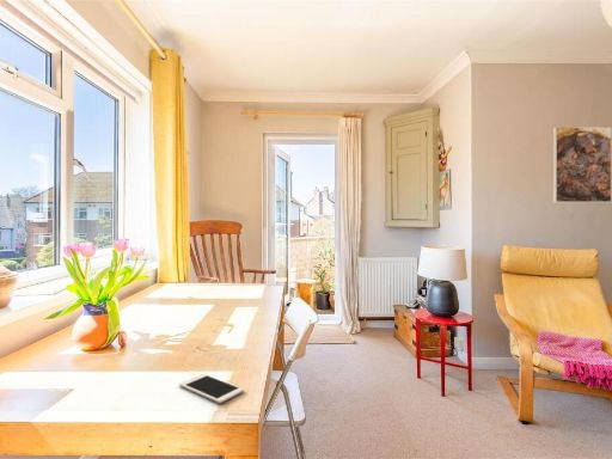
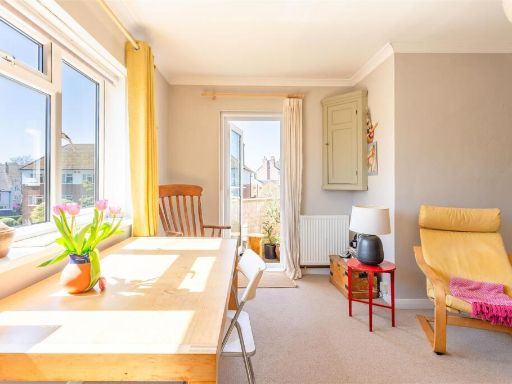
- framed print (582, 164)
- cell phone (210, 386)
